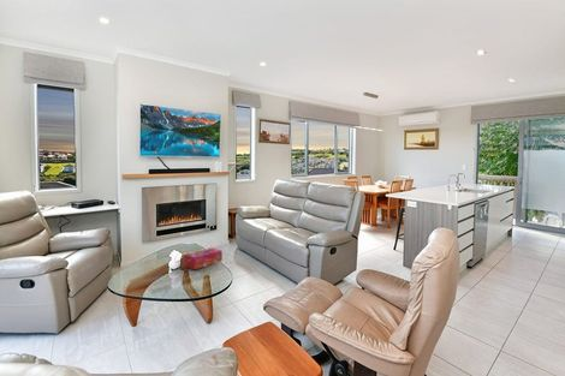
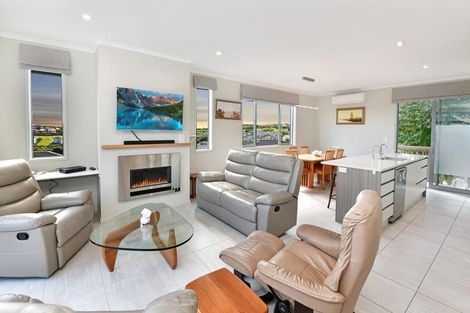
- tissue box (203, 257)
